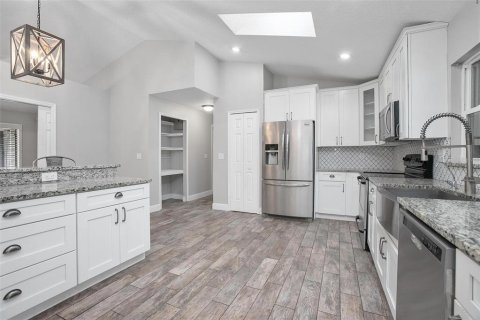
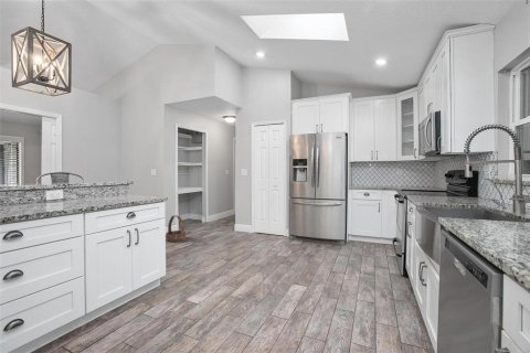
+ basket (176, 231)
